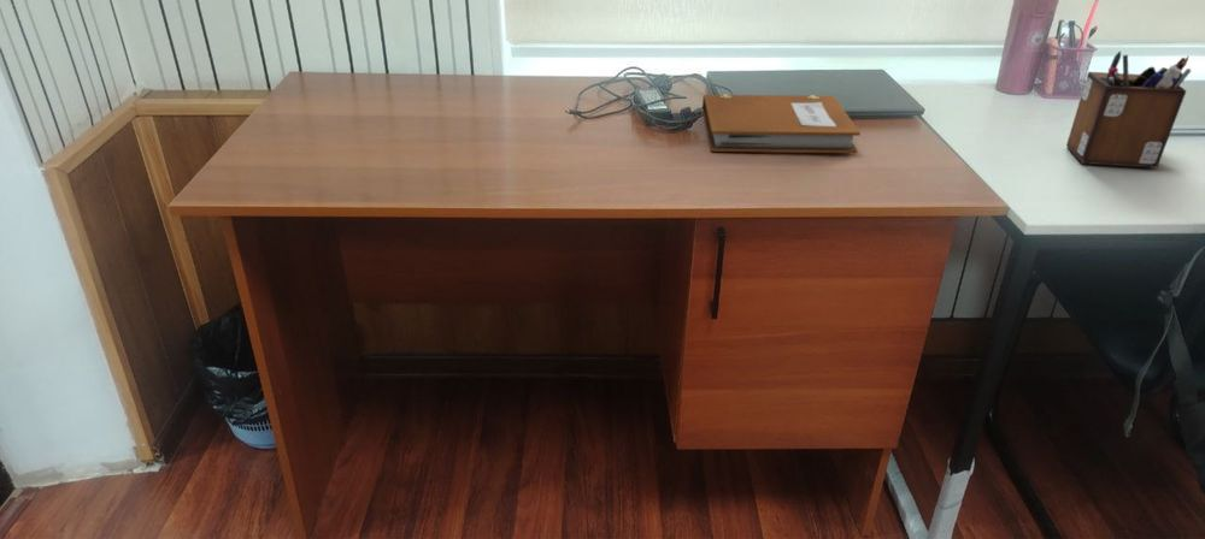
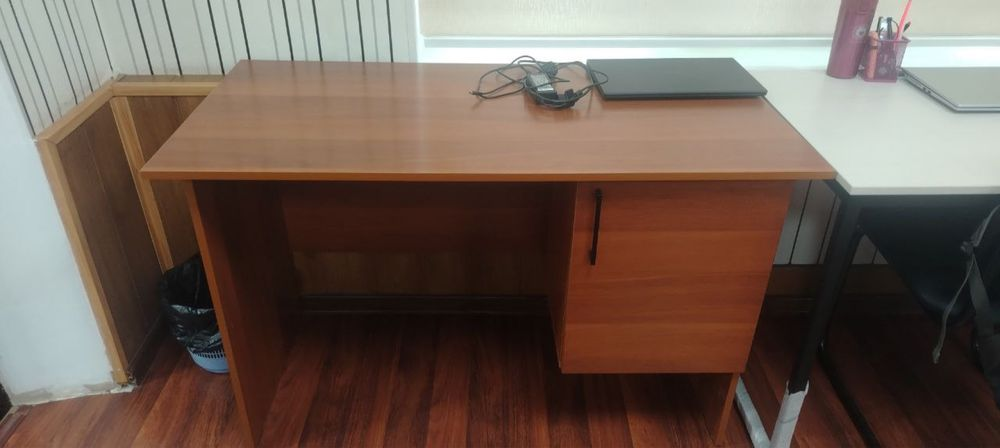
- desk organizer (1127, 105)
- notebook (778, 120)
